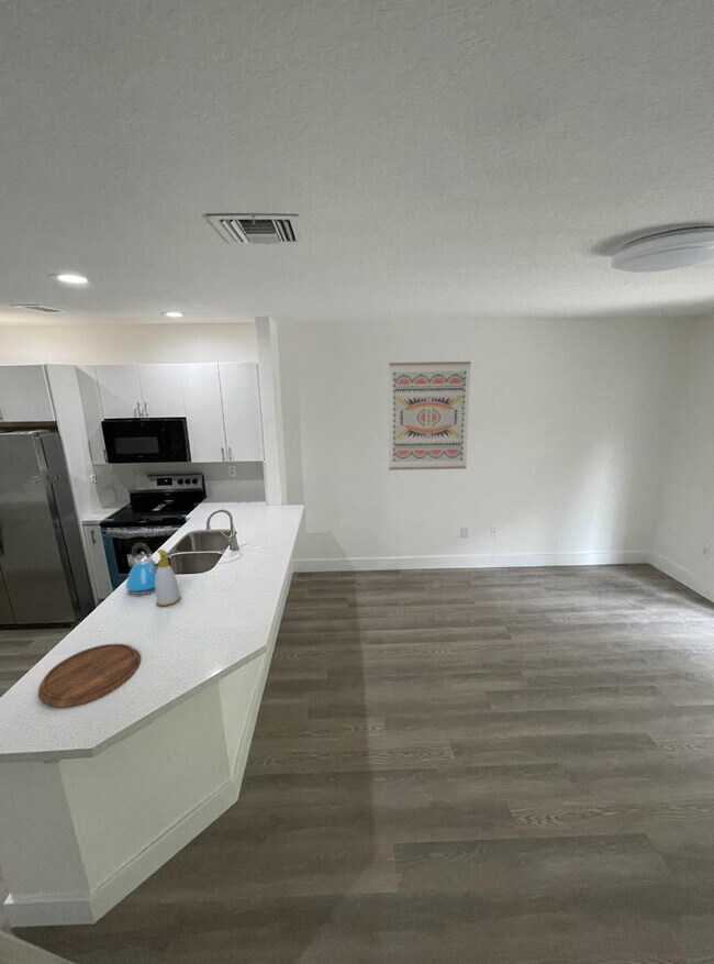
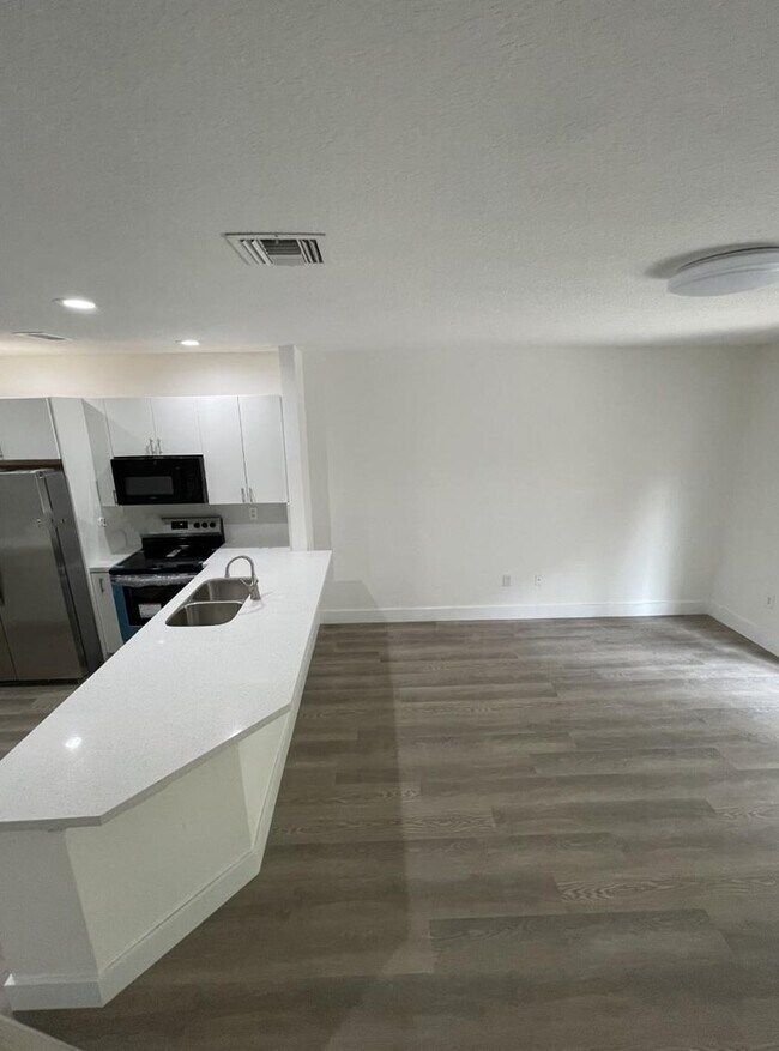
- kettle (143, 565)
- wall art (428, 417)
- cutting board (91, 671)
- soap bottle (165, 576)
